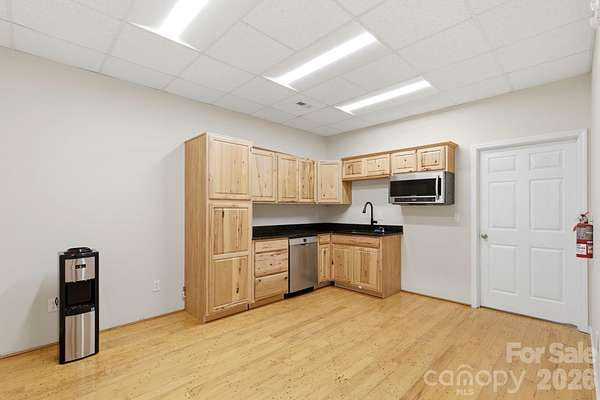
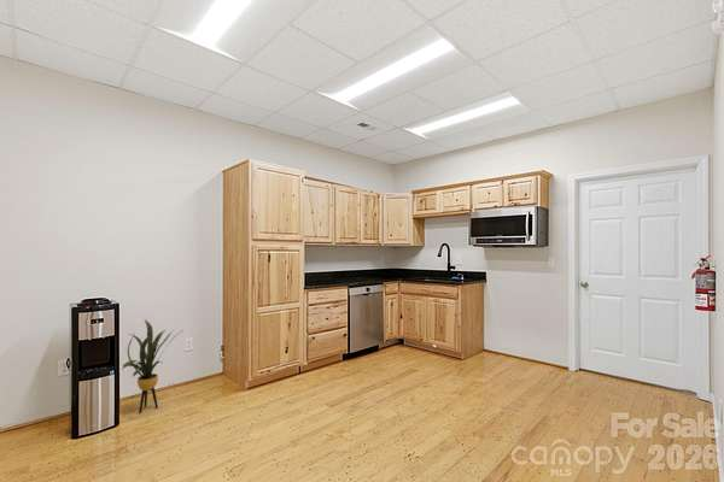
+ house plant (151, 365)
